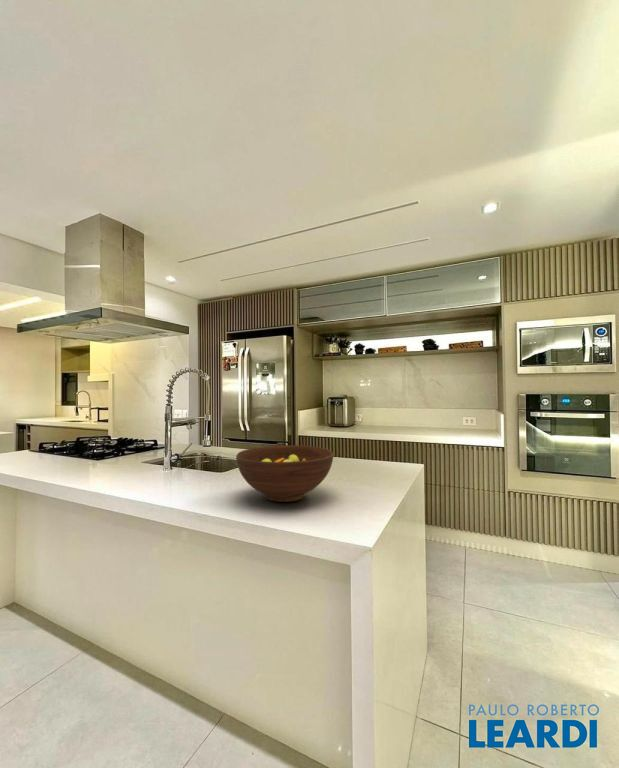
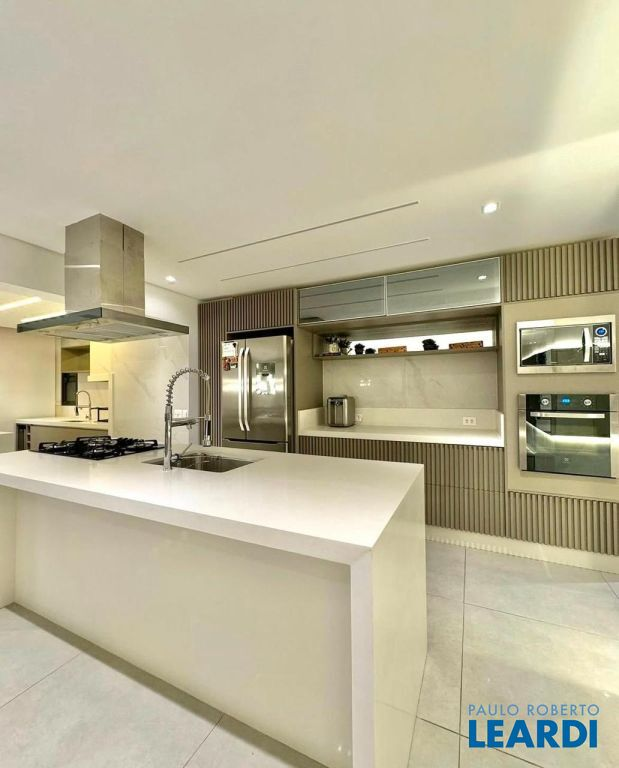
- fruit bowl (285, 475)
